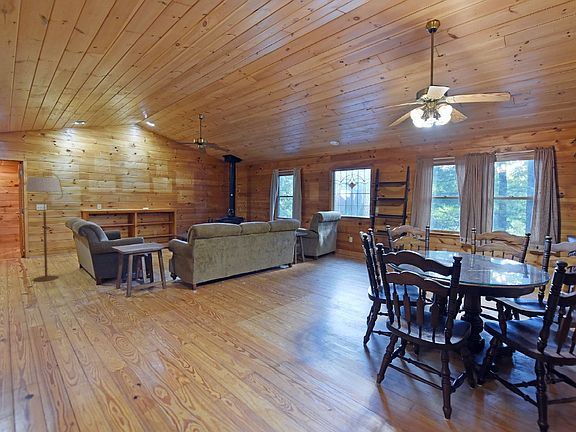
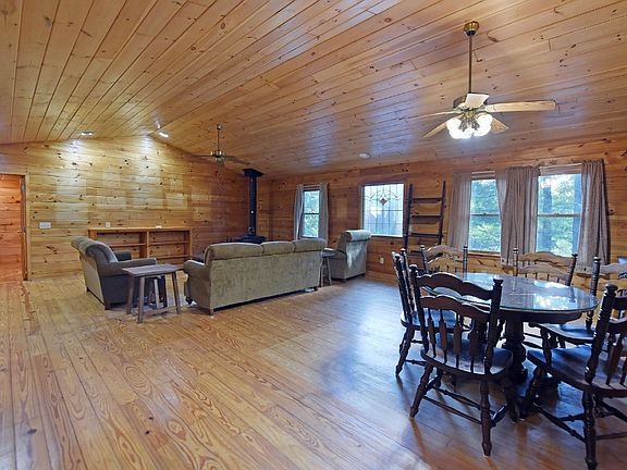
- floor lamp (45, 225)
